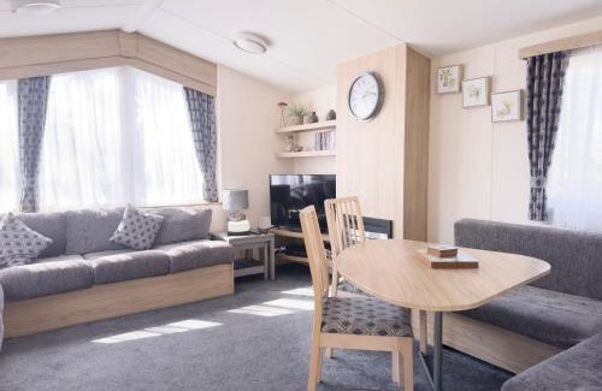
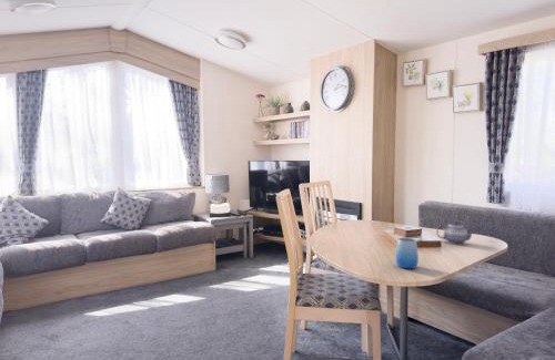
+ teapot (455, 232)
+ cup (406, 253)
